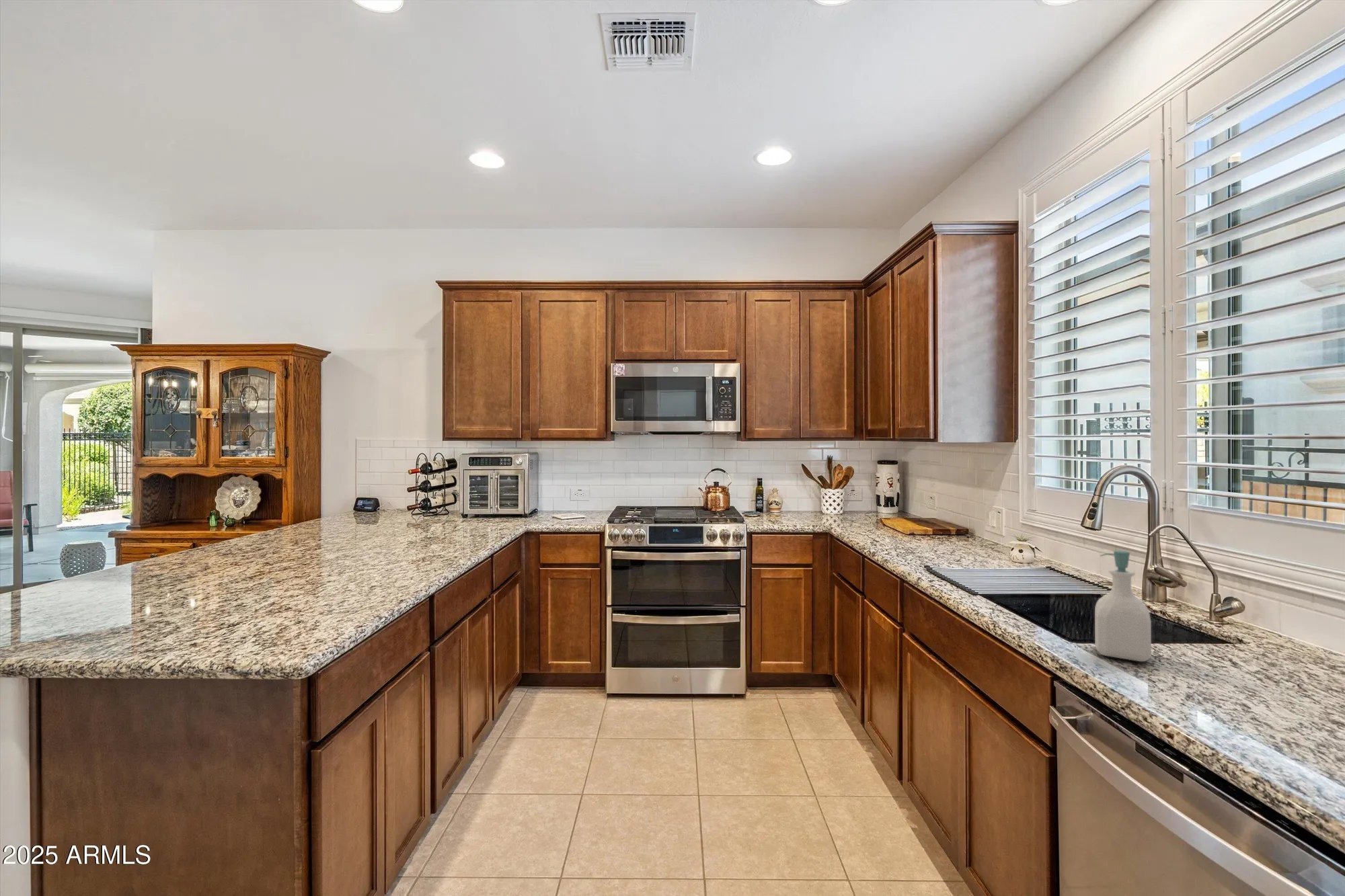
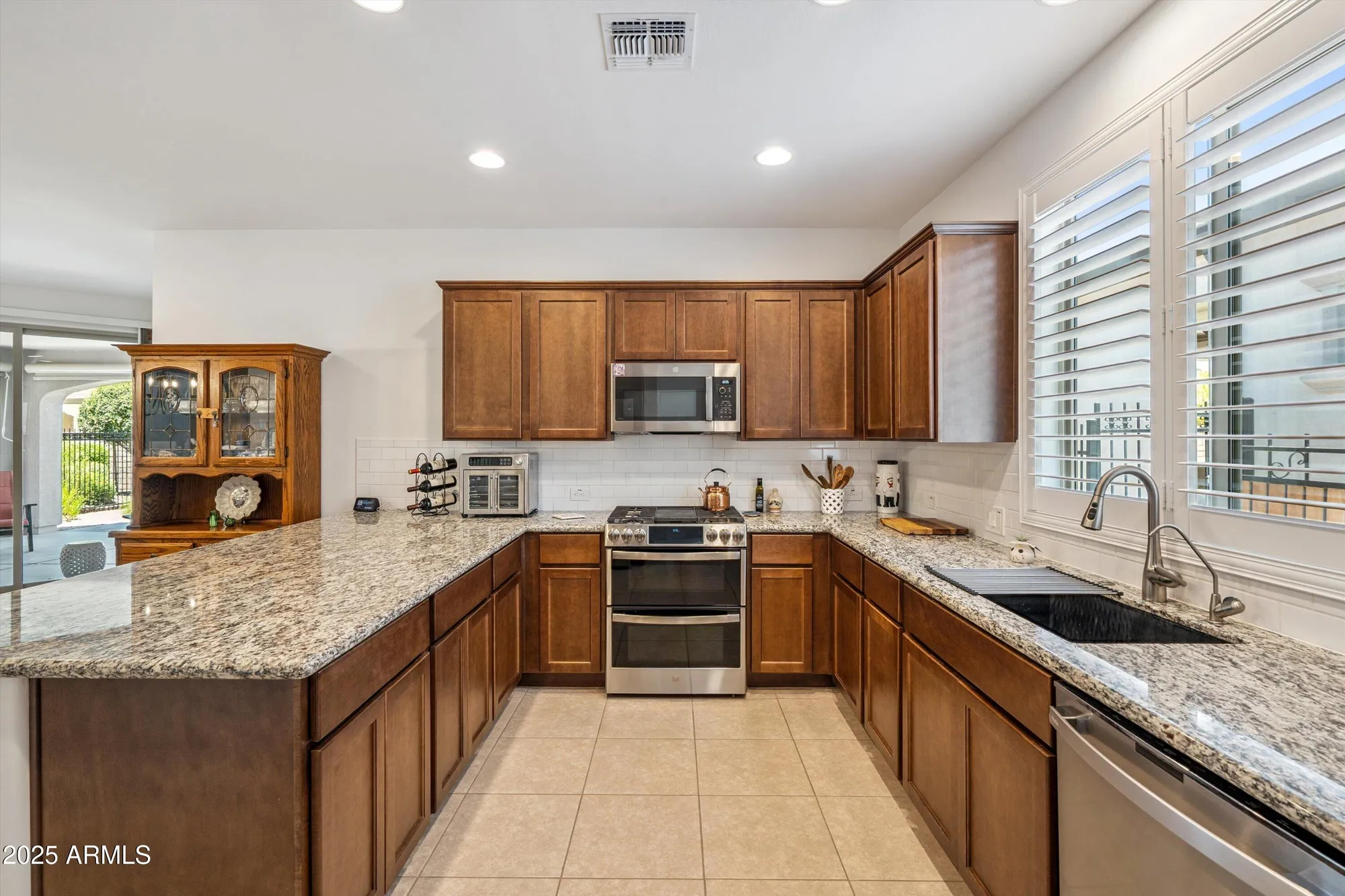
- soap bottle (1122, 602)
